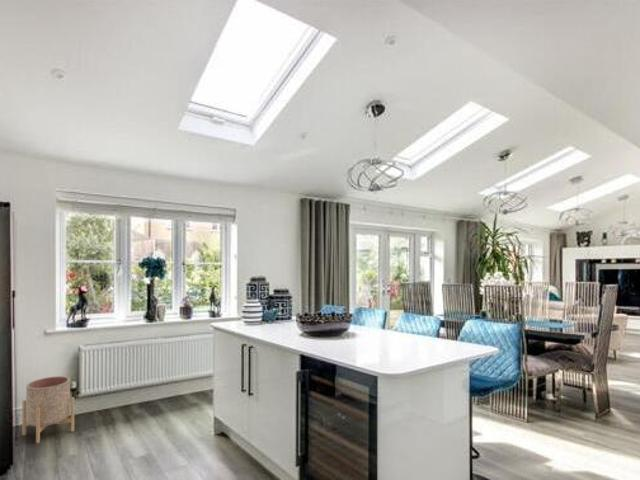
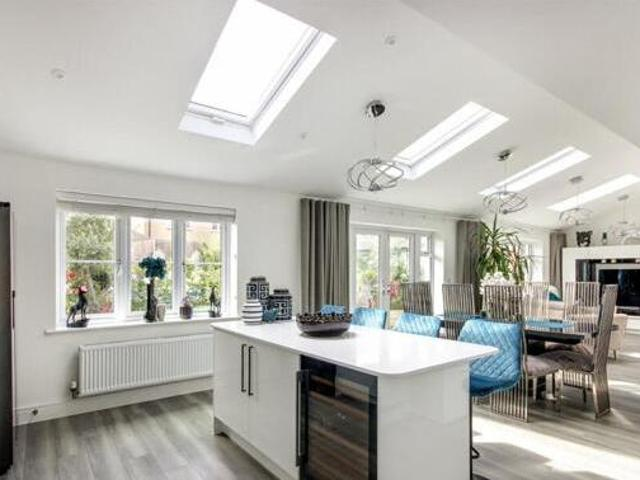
- planter (48, 407)
